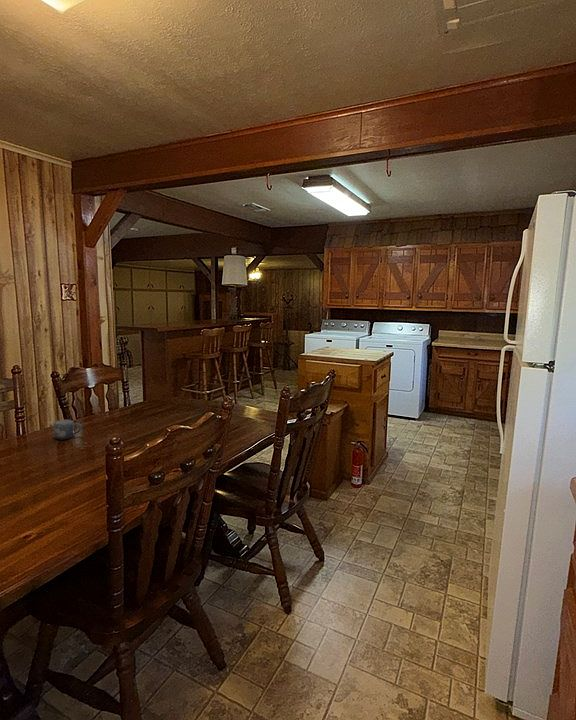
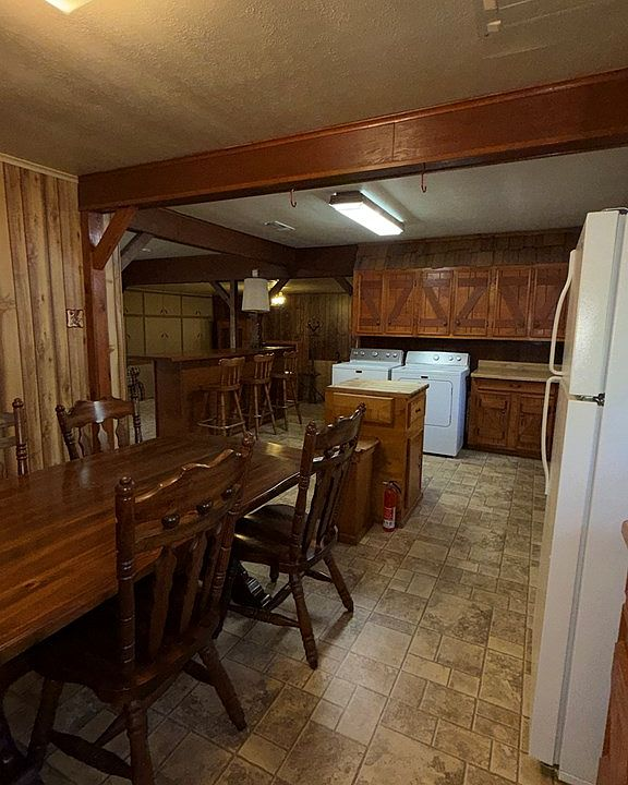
- mug (67, 429)
